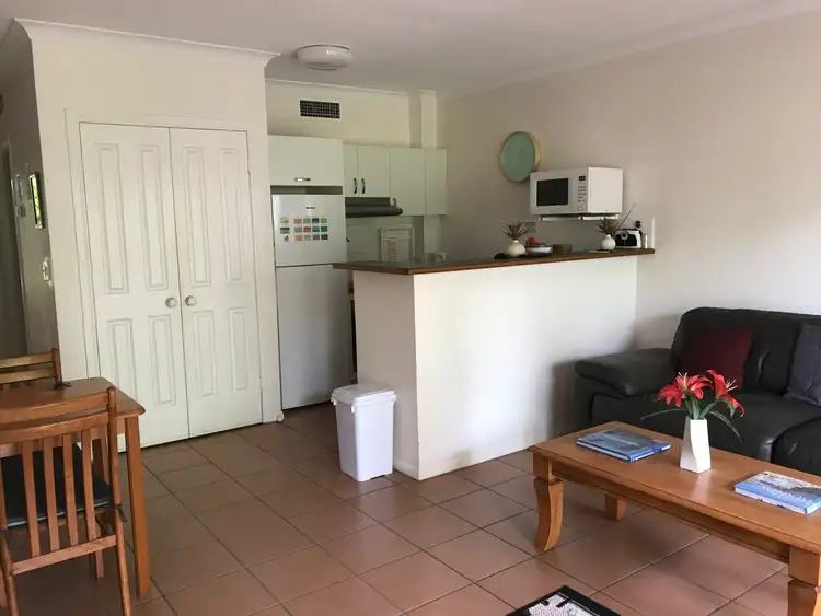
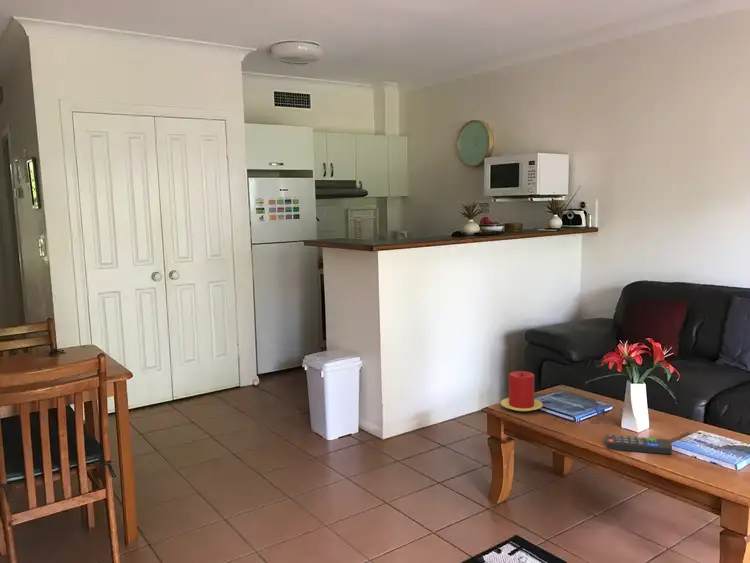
+ candle (521, 390)
+ remote control (637, 443)
